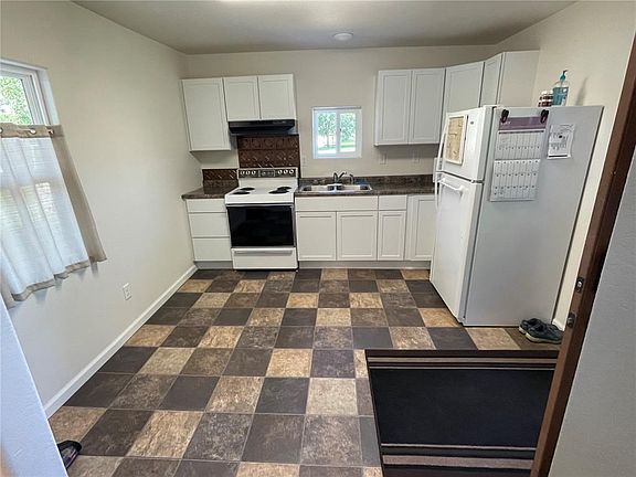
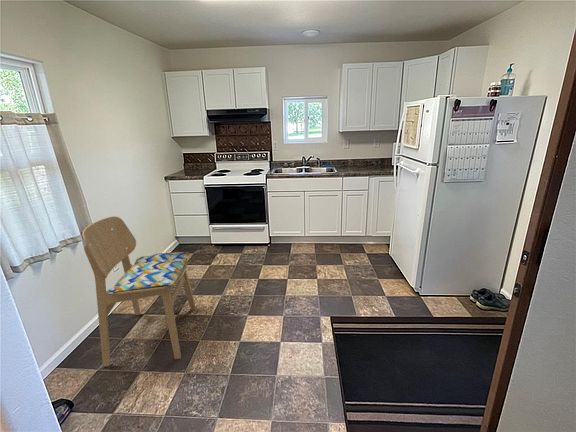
+ dining chair (145, 281)
